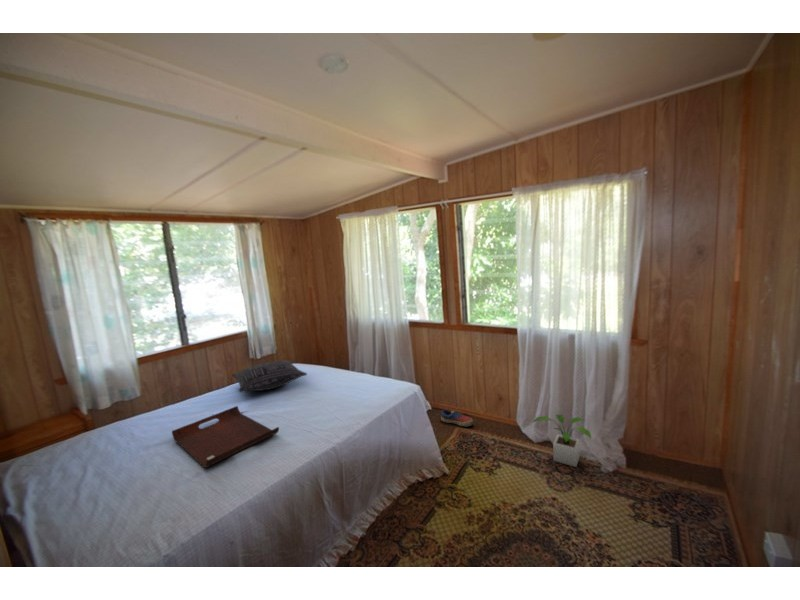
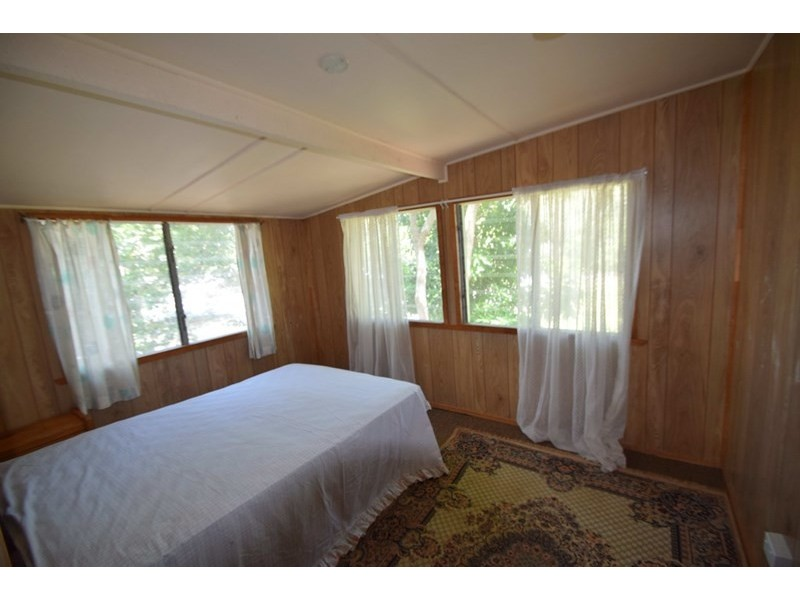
- serving tray (225, 433)
- shoe (457, 416)
- pillow (268, 374)
- potted plant (563, 437)
